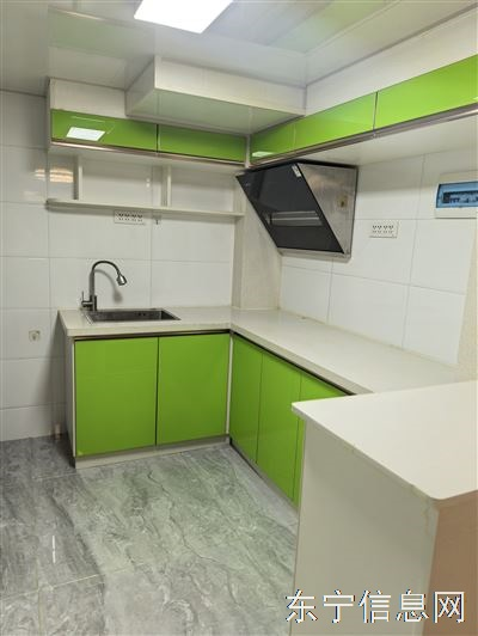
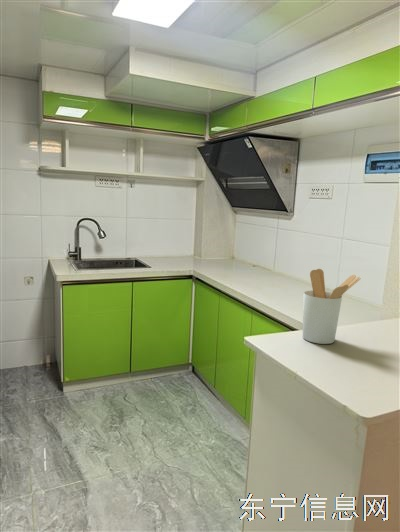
+ utensil holder (330, 305)
